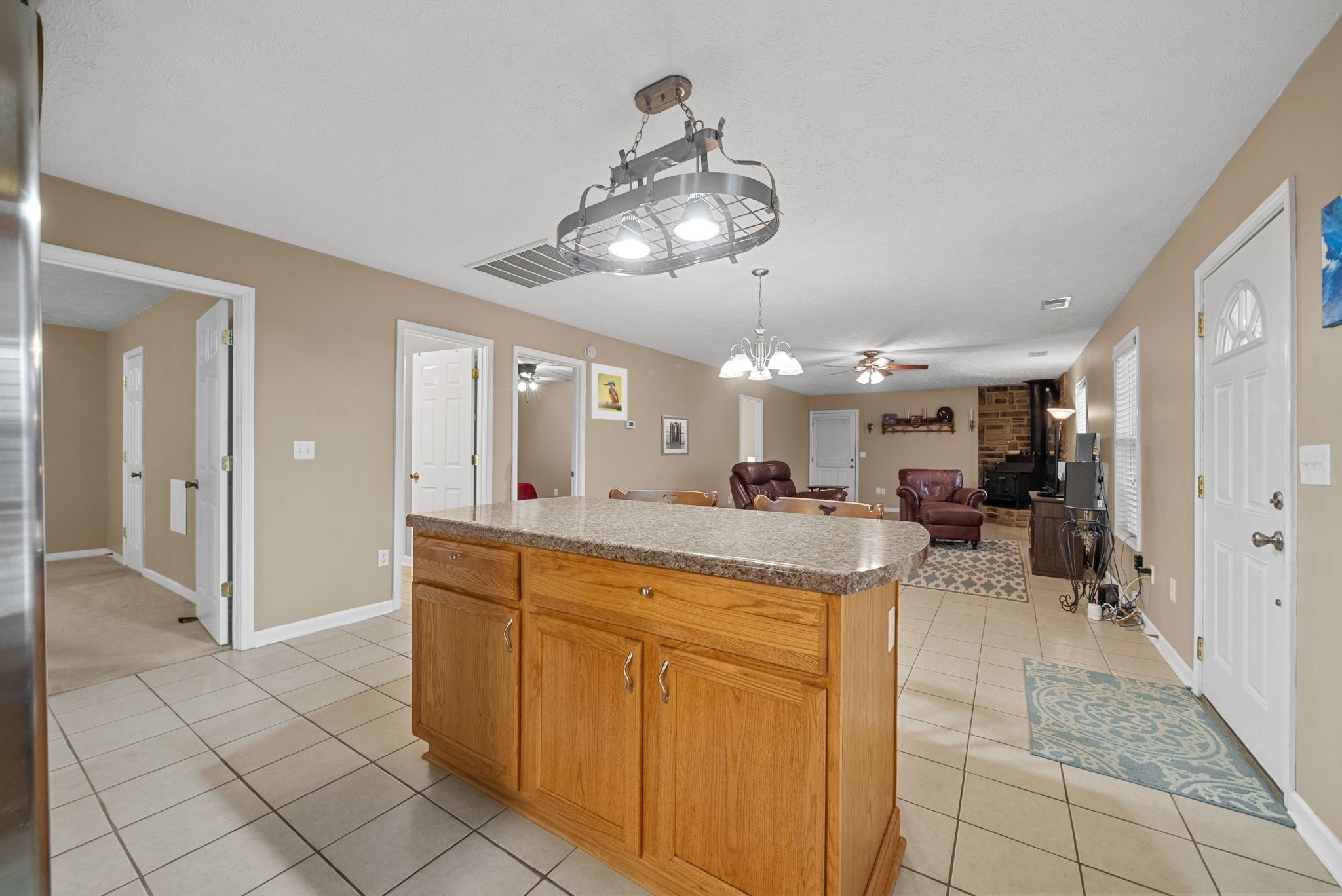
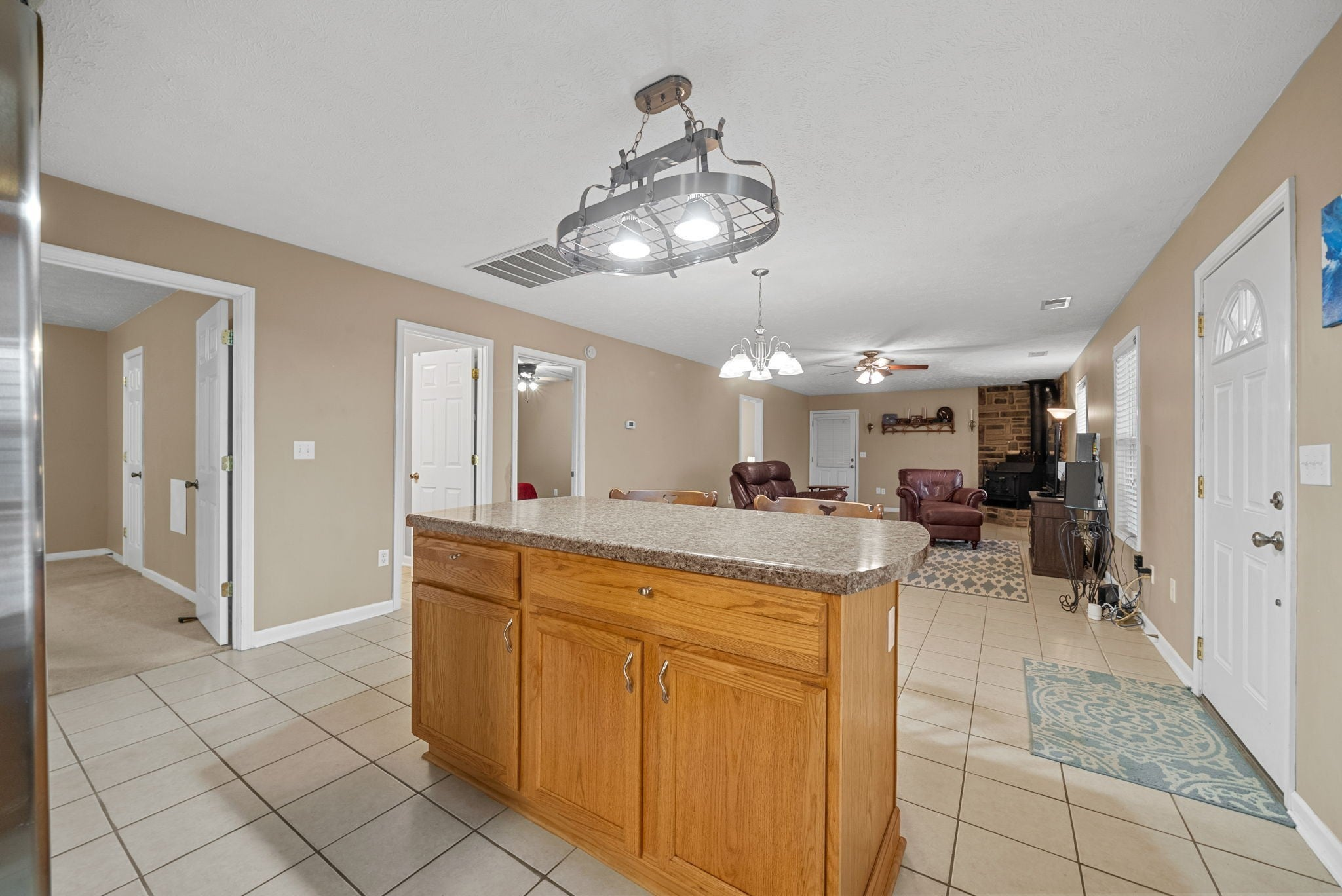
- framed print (609, 392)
- wall art (676, 436)
